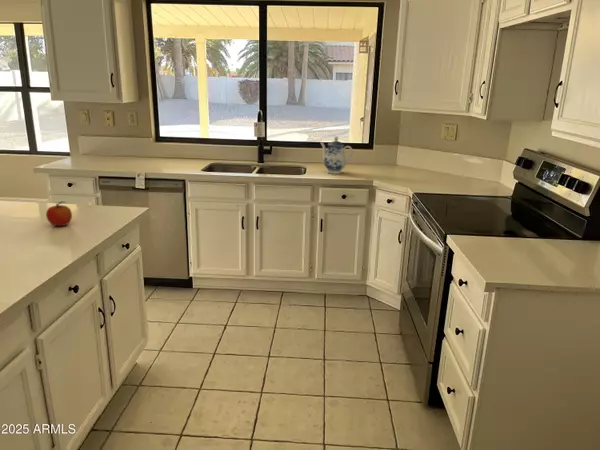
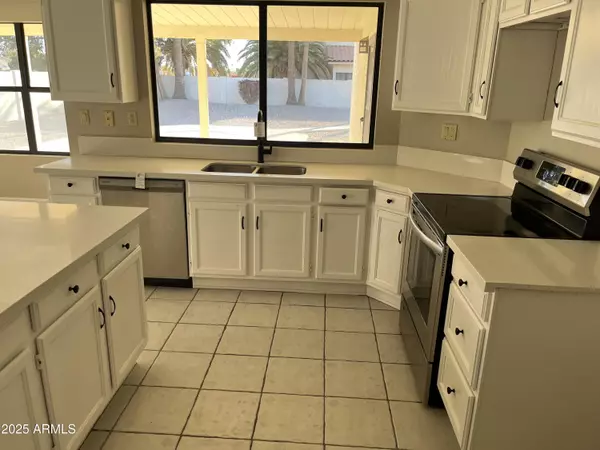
- fruit (59, 213)
- teapot (335, 154)
